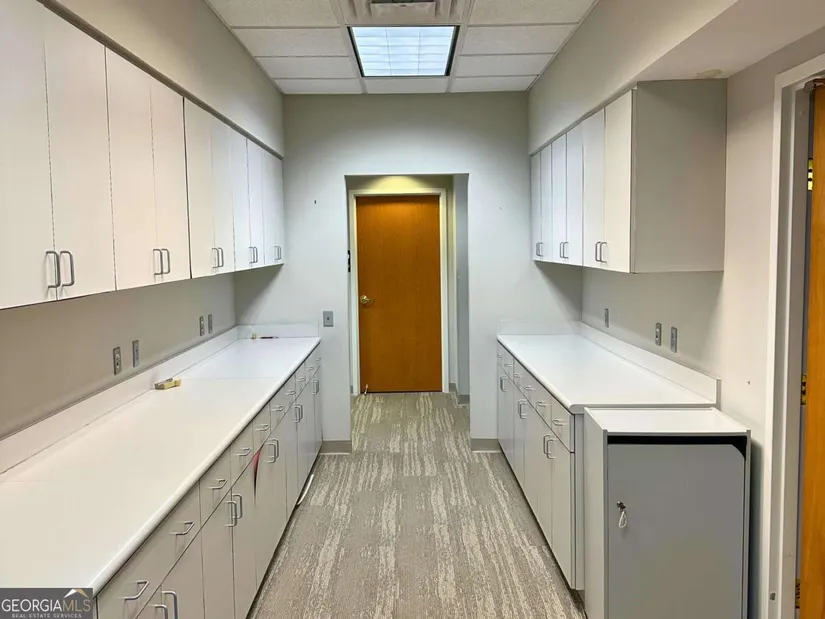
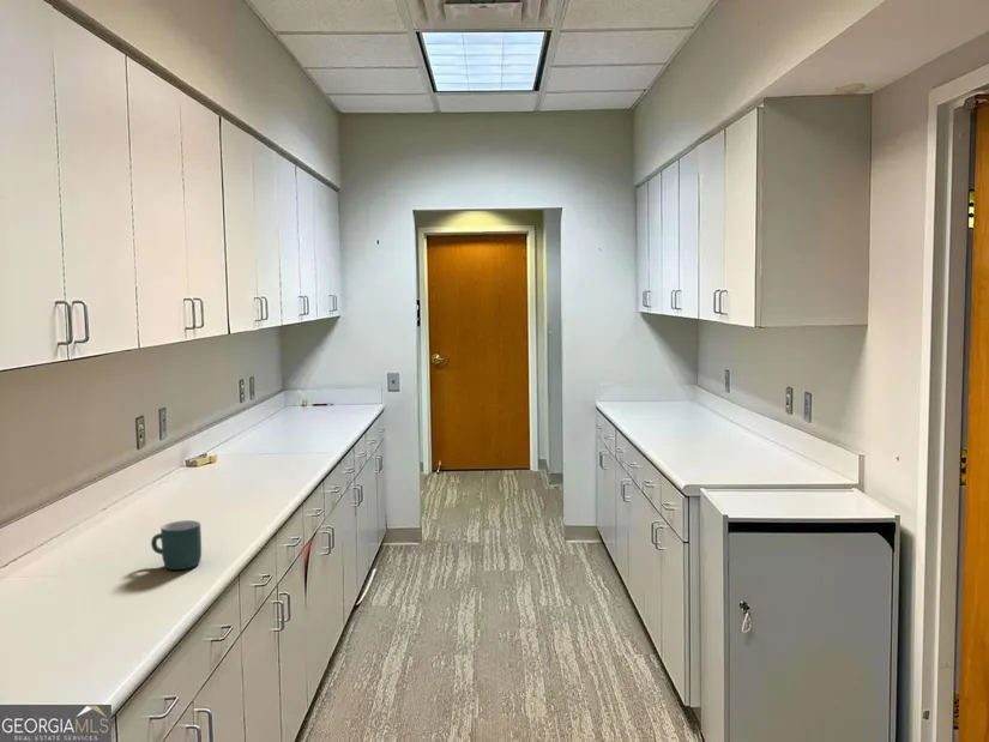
+ mug (174, 545)
